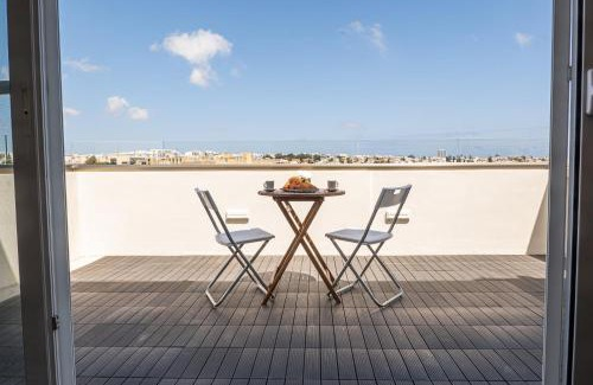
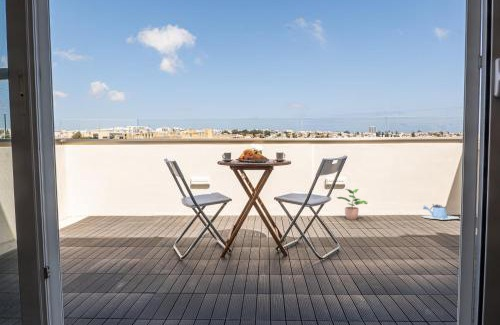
+ watering can (440, 211)
+ potted plant (352, 203)
